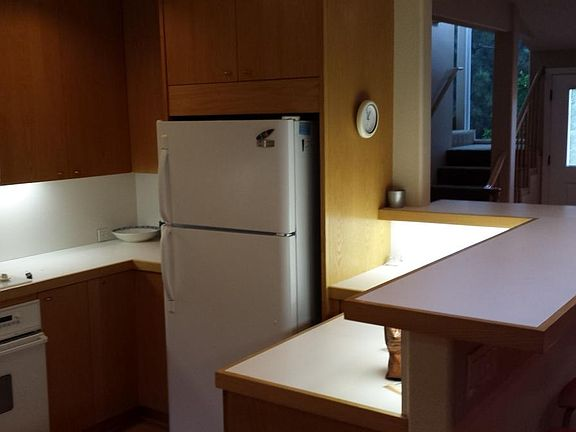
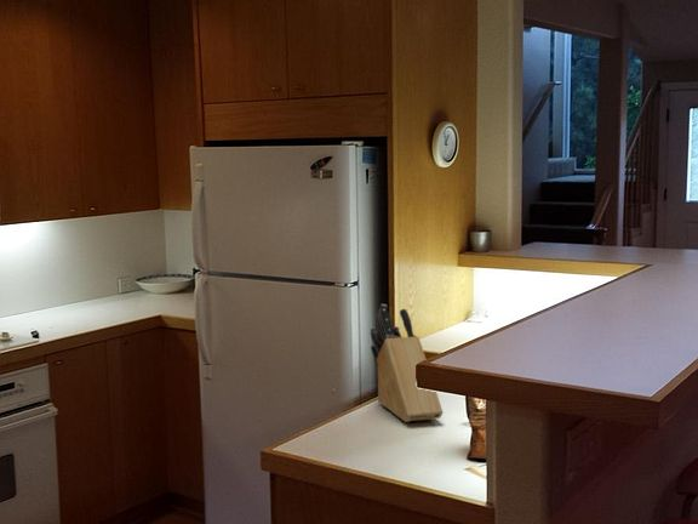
+ knife block (402, 358)
